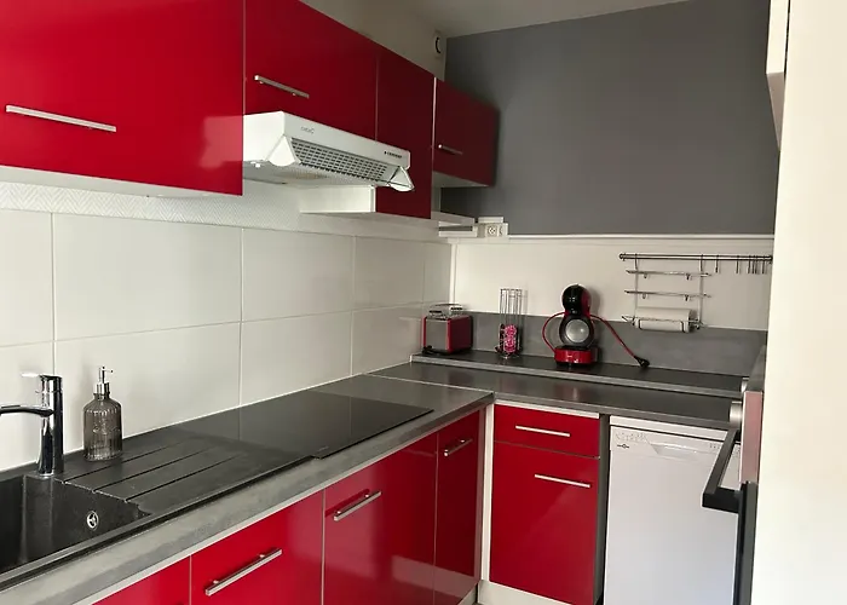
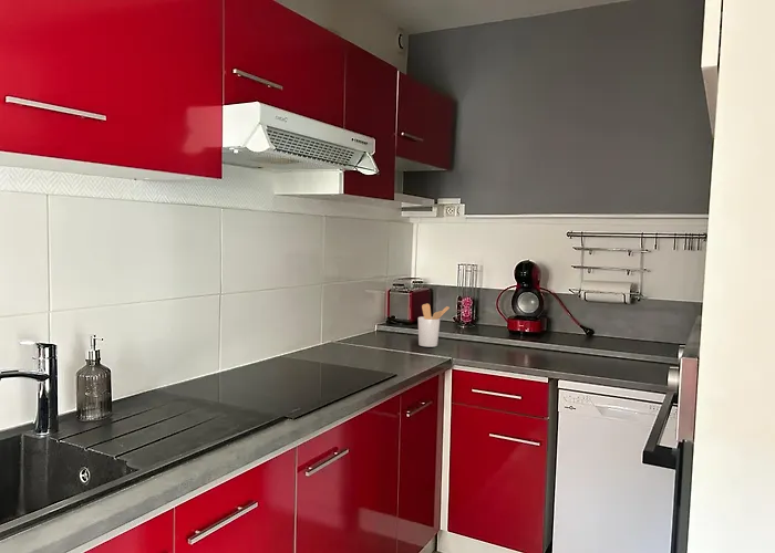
+ utensil holder (434, 324)
